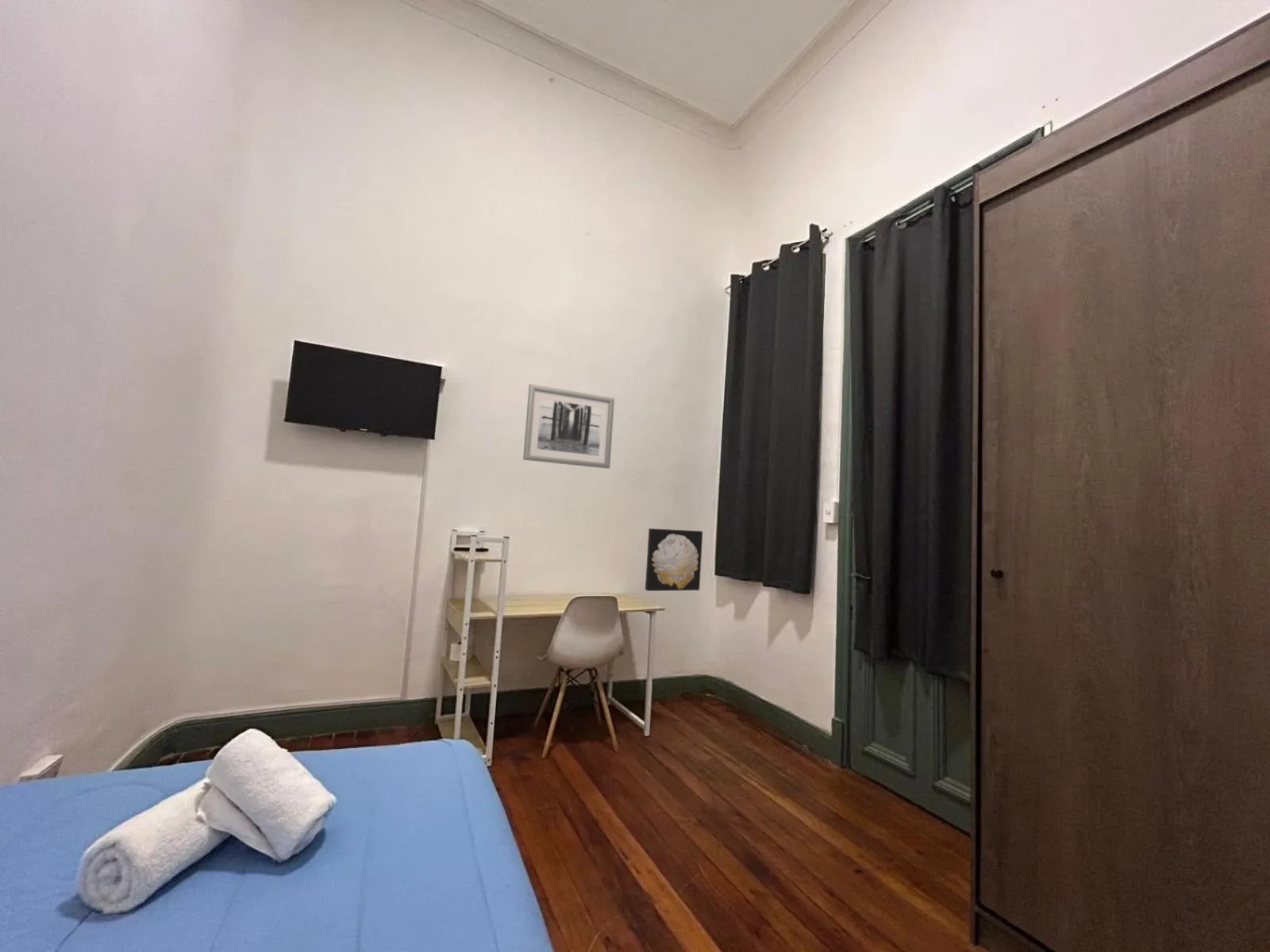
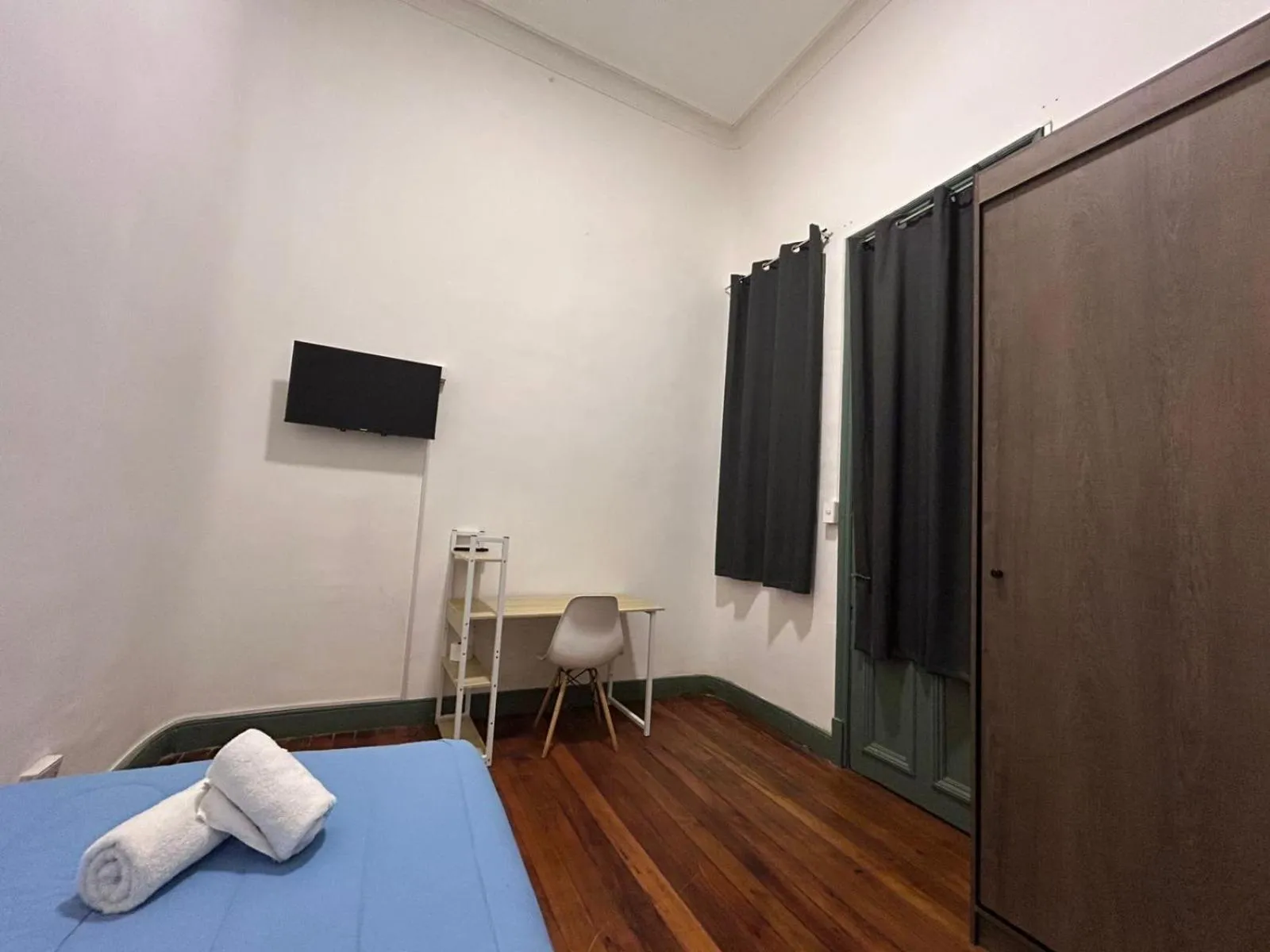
- wall art (570, 428)
- wall art (674, 559)
